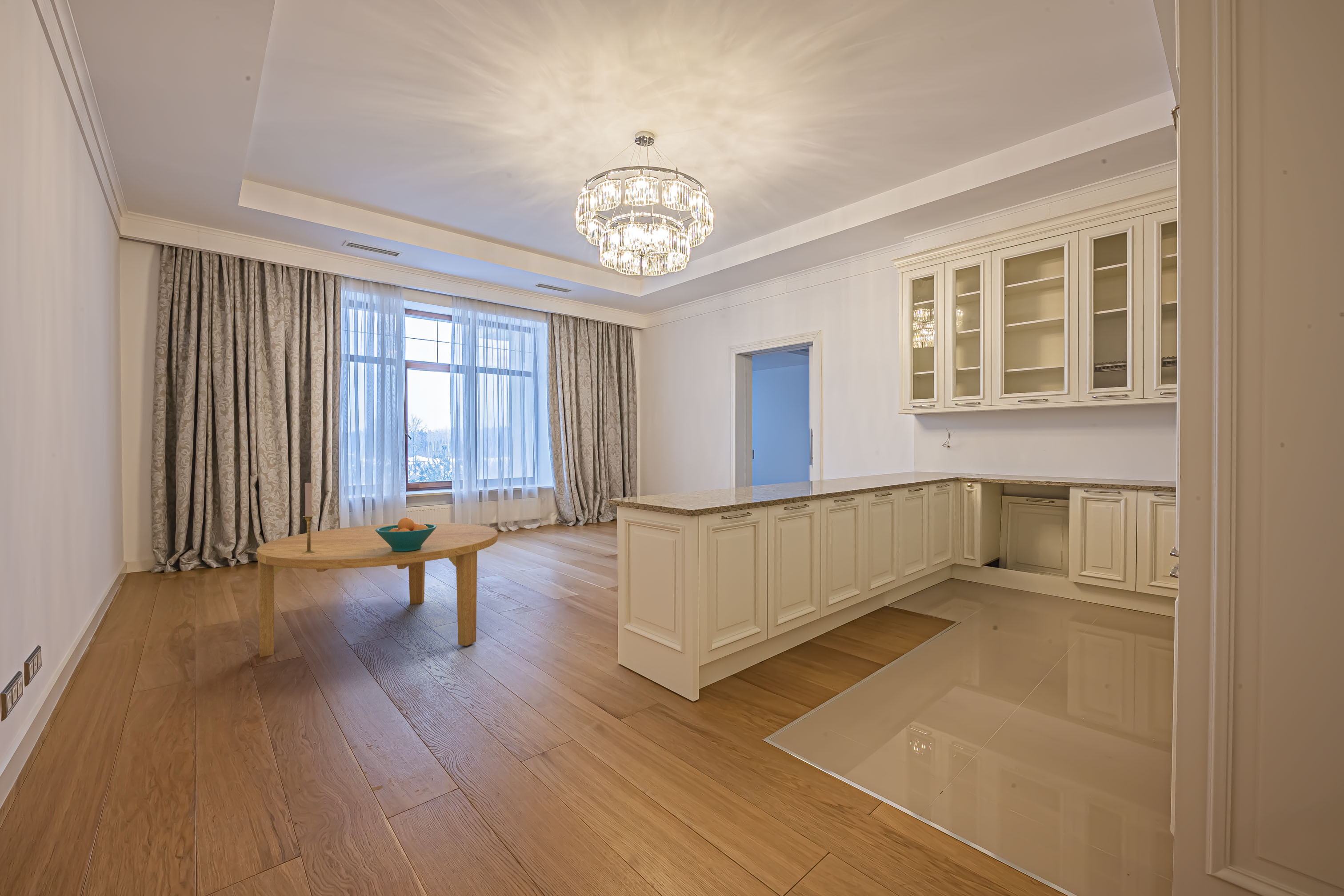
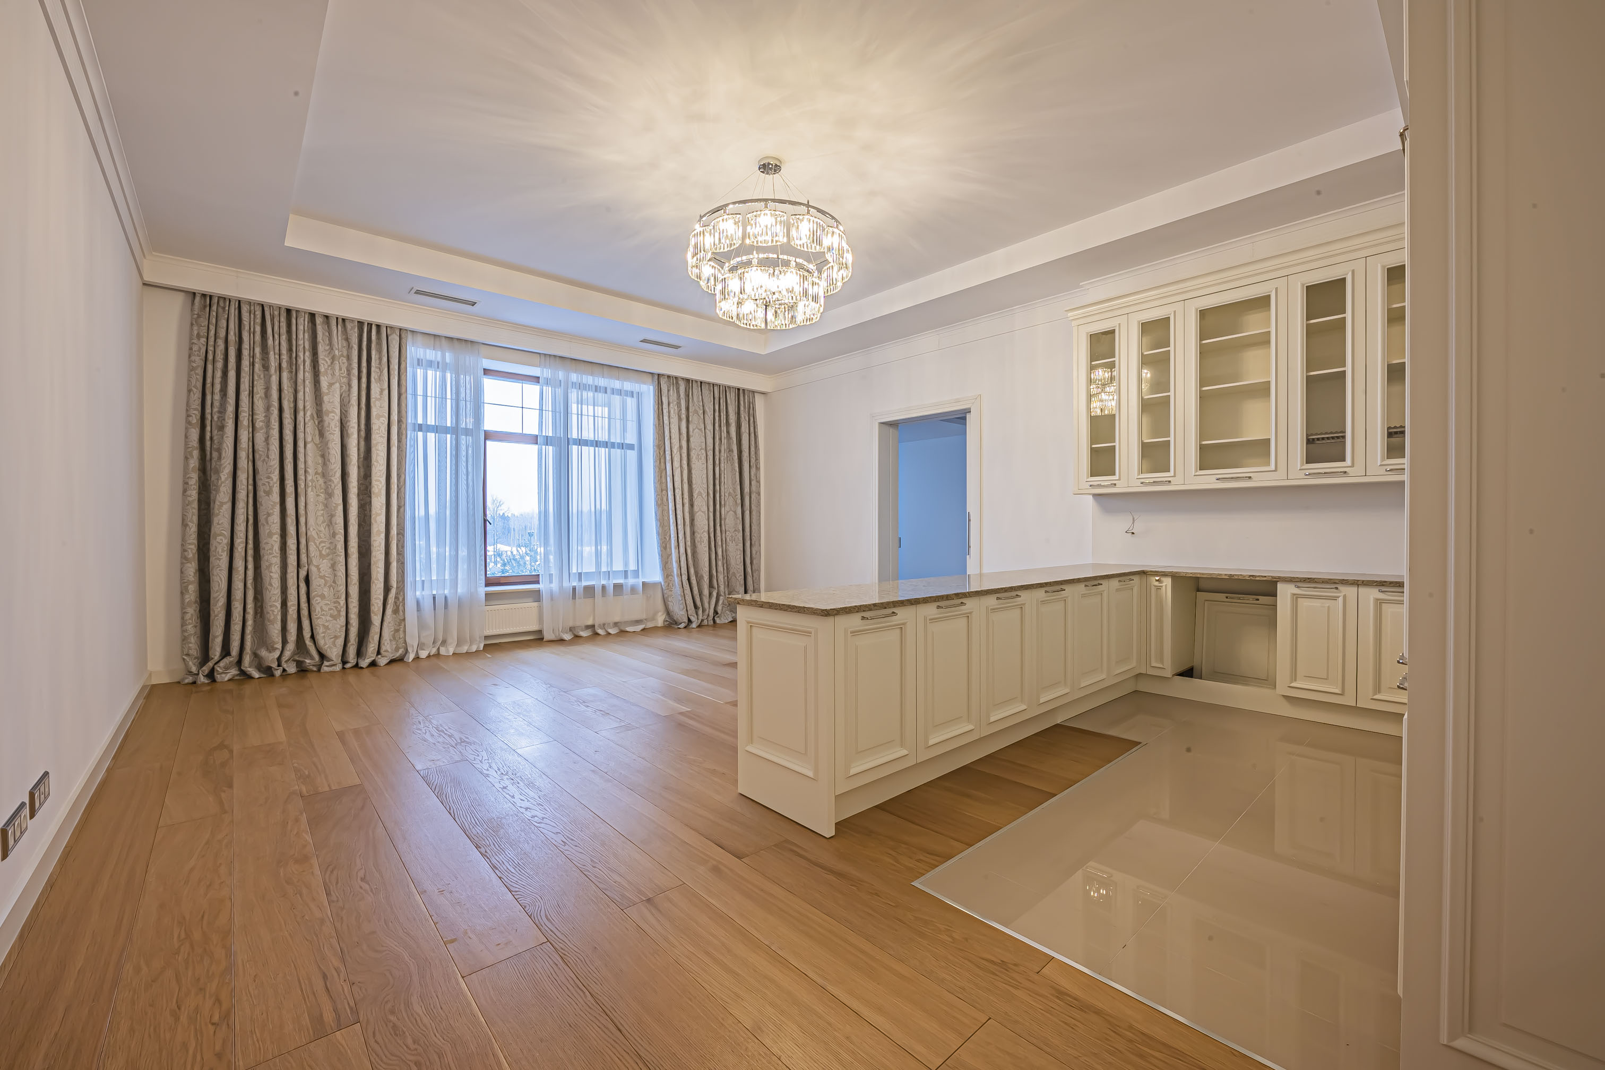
- candlestick (308, 516)
- fruit bowl (406, 533)
- dining table (398, 568)
